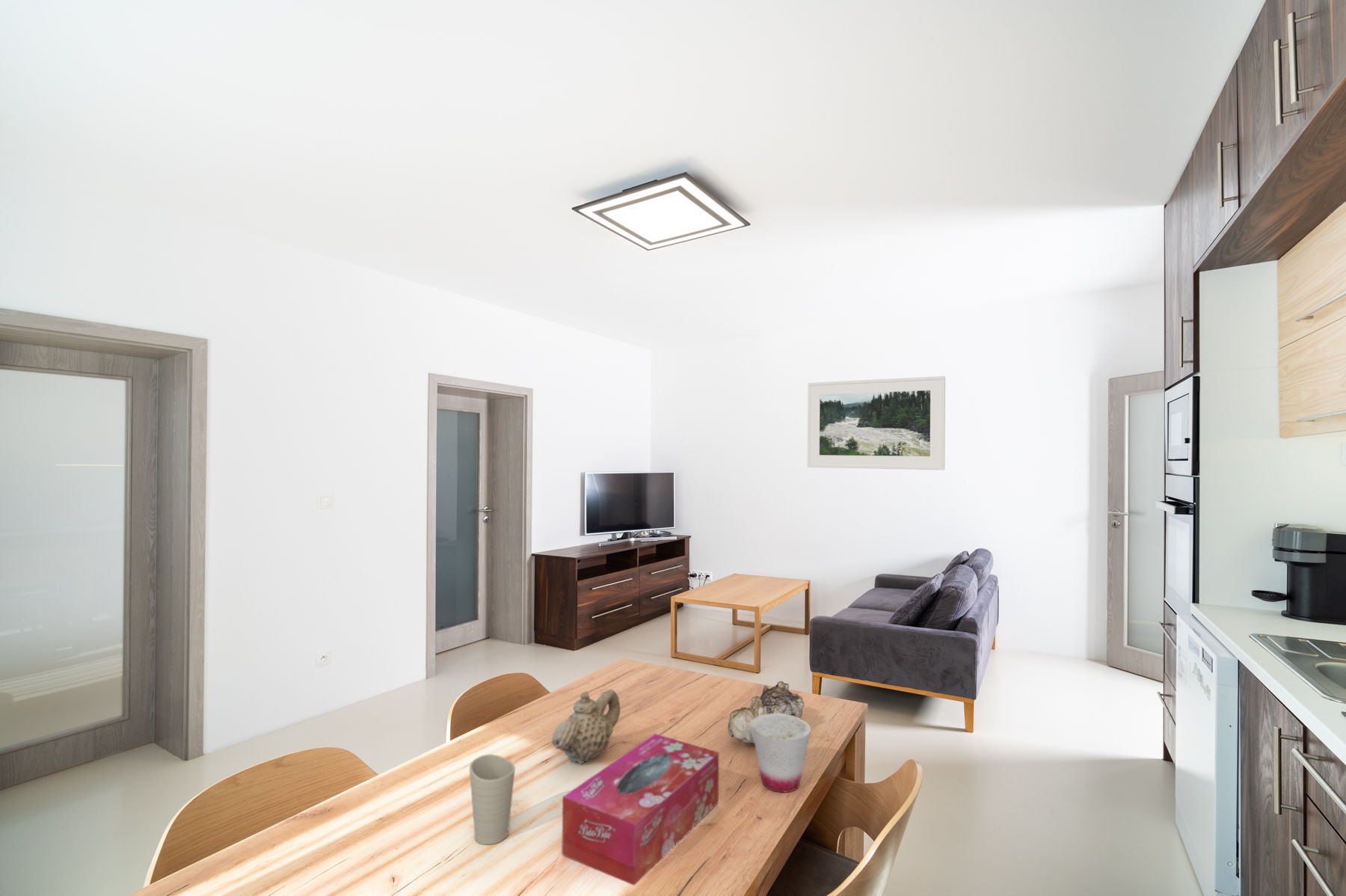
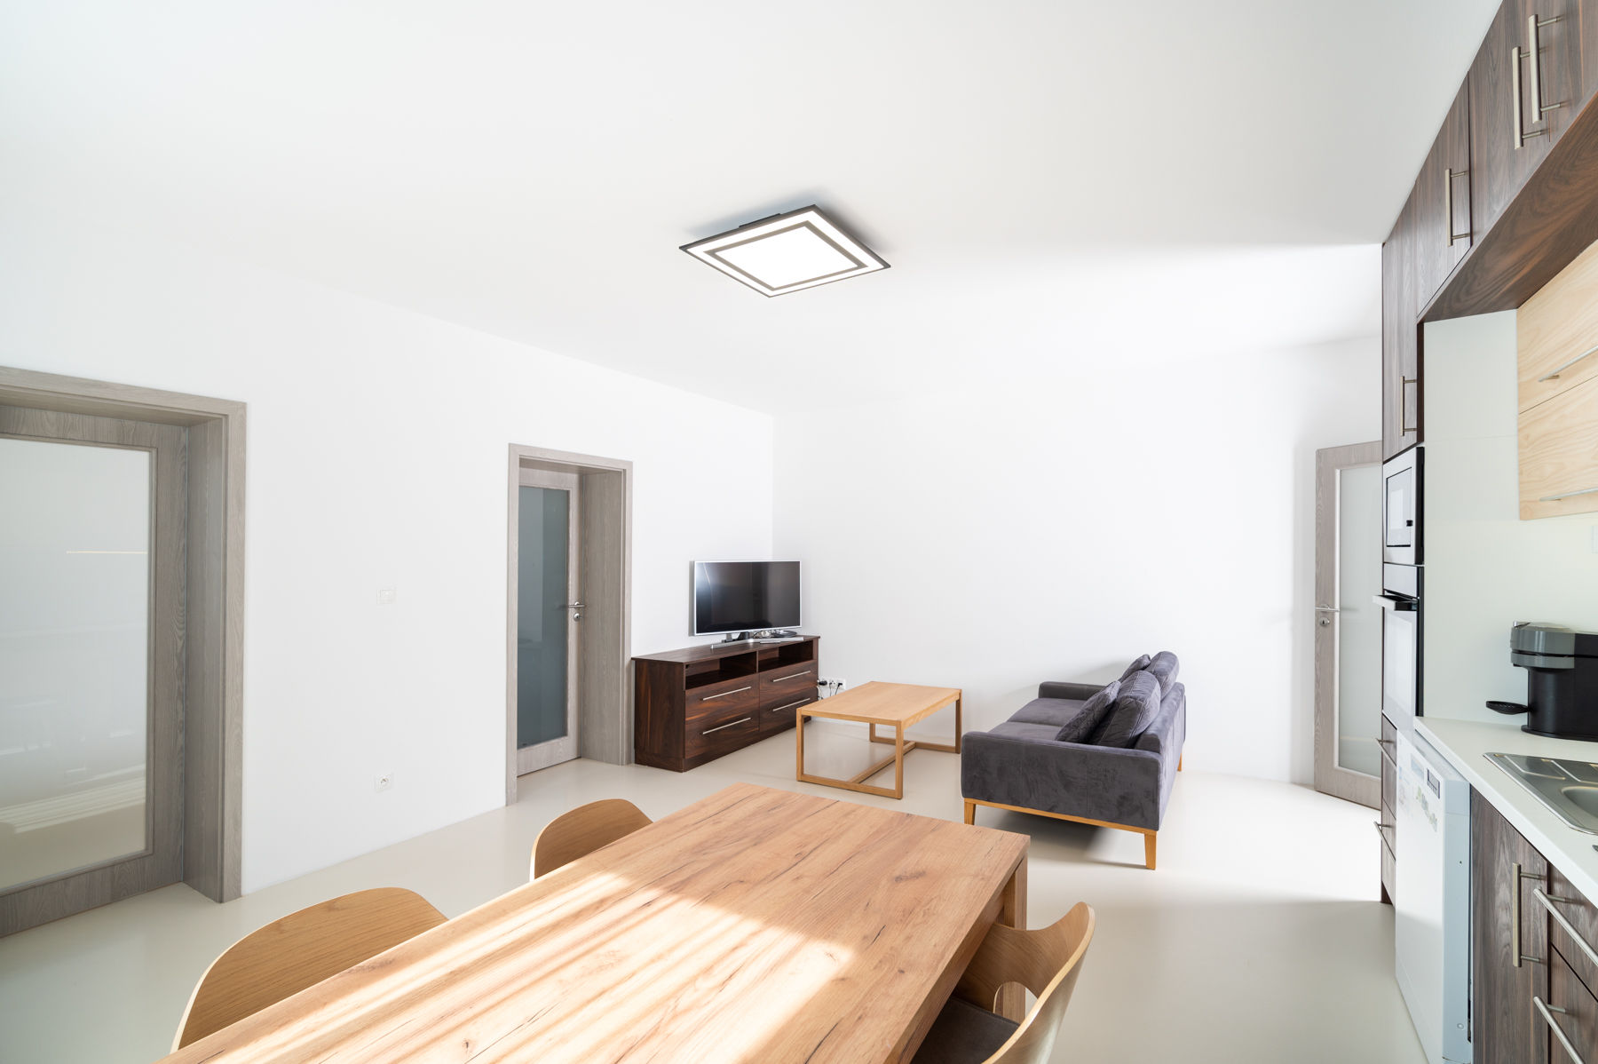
- tissue box (645, 800)
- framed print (873, 424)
- cup (492, 798)
- teapot (586, 724)
- cup (780, 755)
- candle (762, 714)
